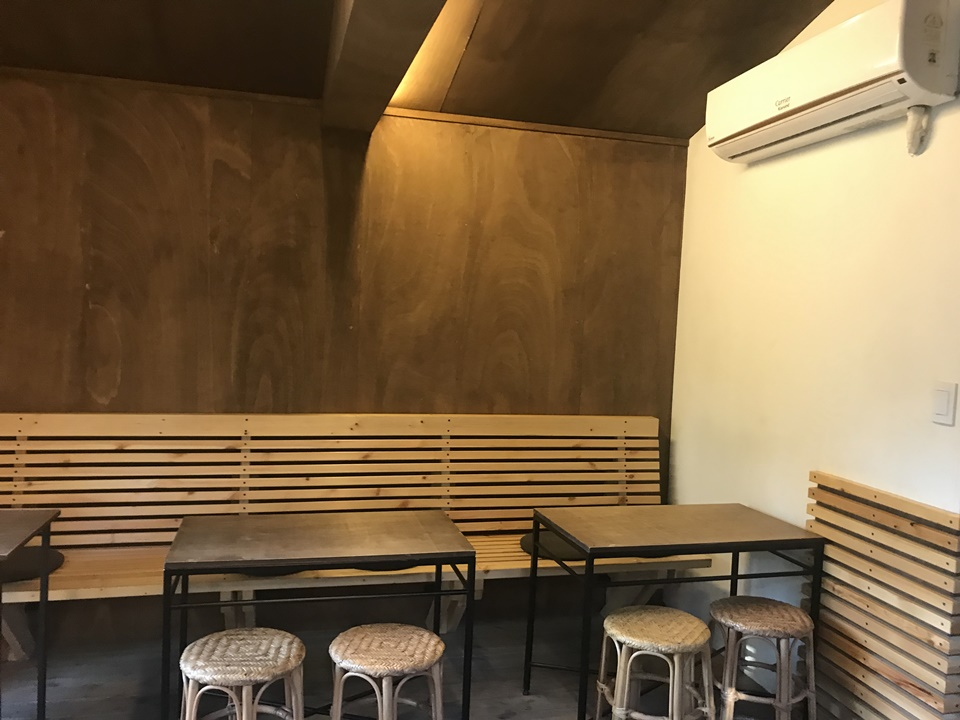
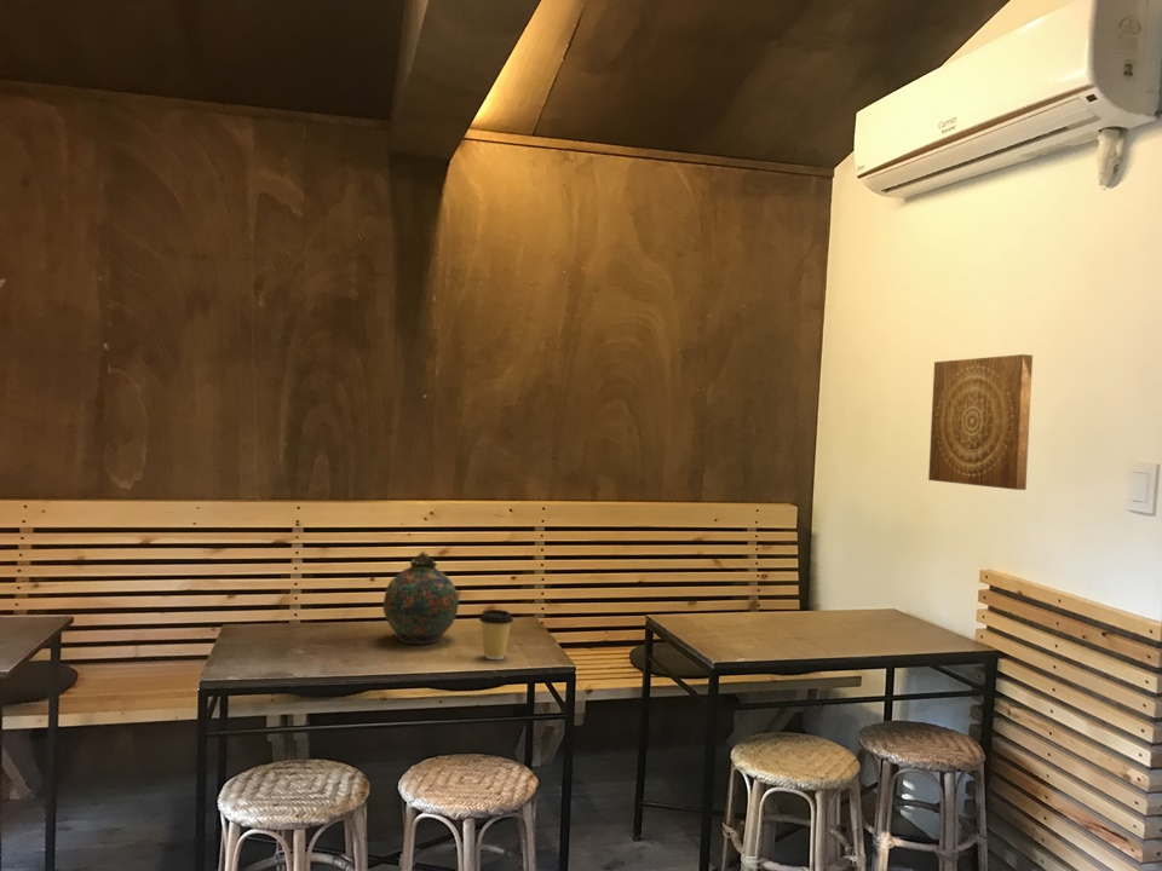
+ snuff bottle (421, 595)
+ coffee cup (495, 634)
+ wall art (977, 421)
